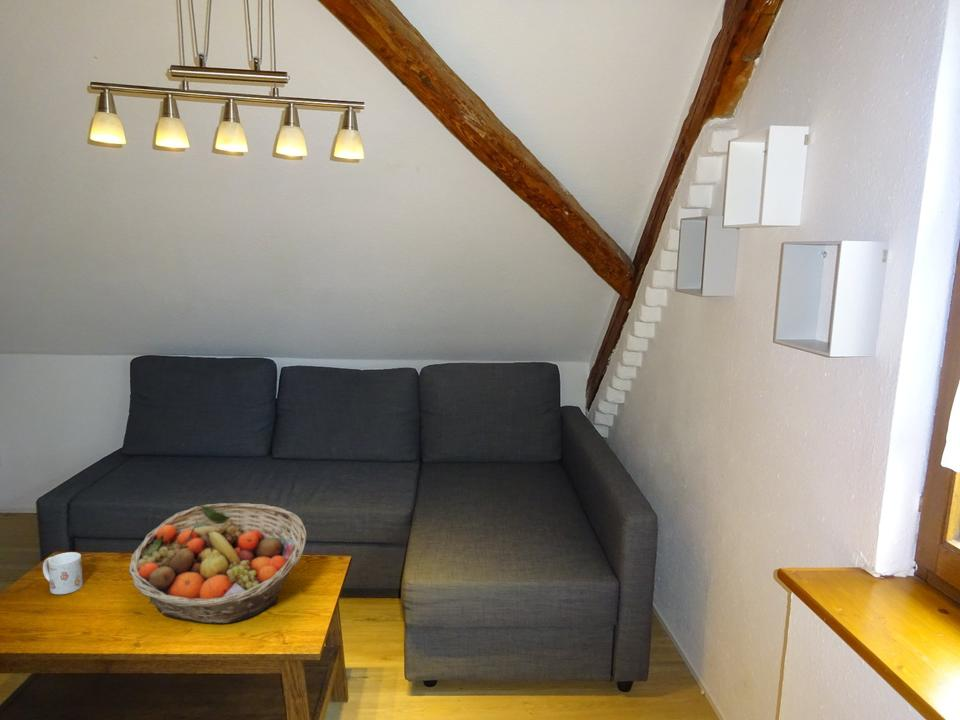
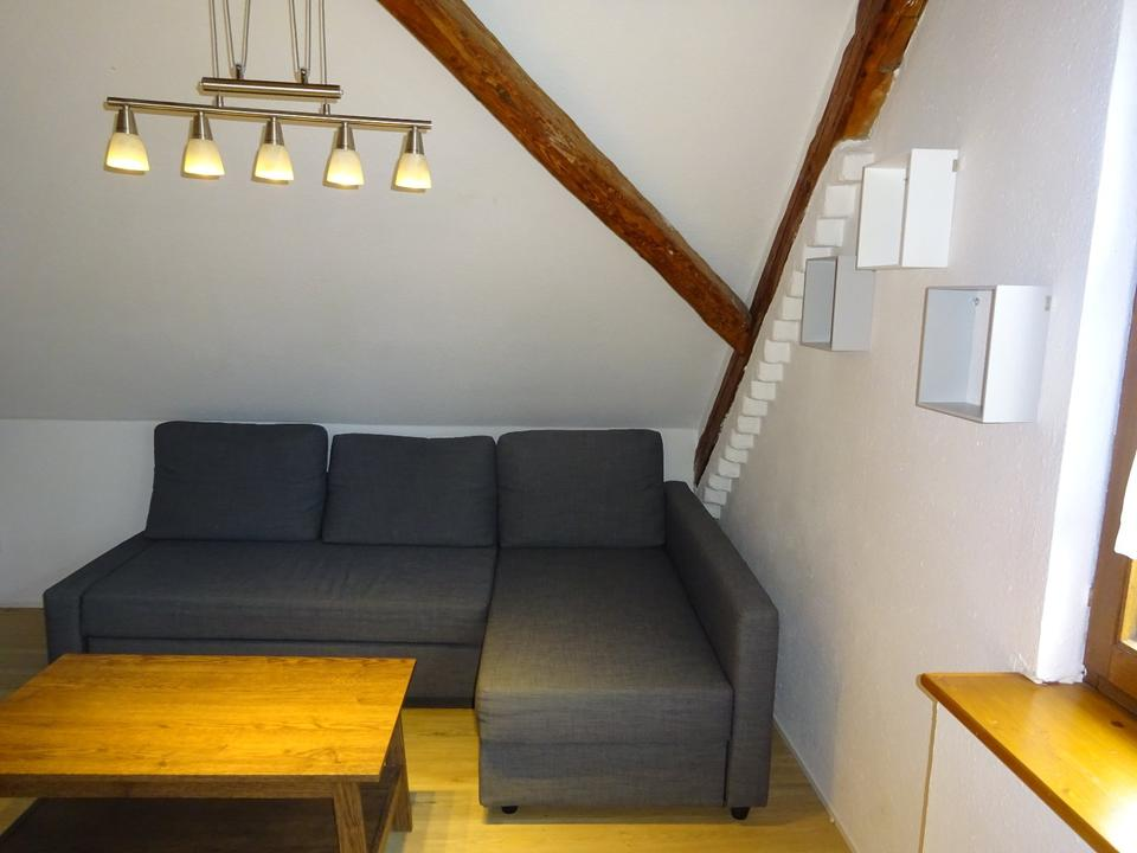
- fruit basket (220, 560)
- mug (60, 571)
